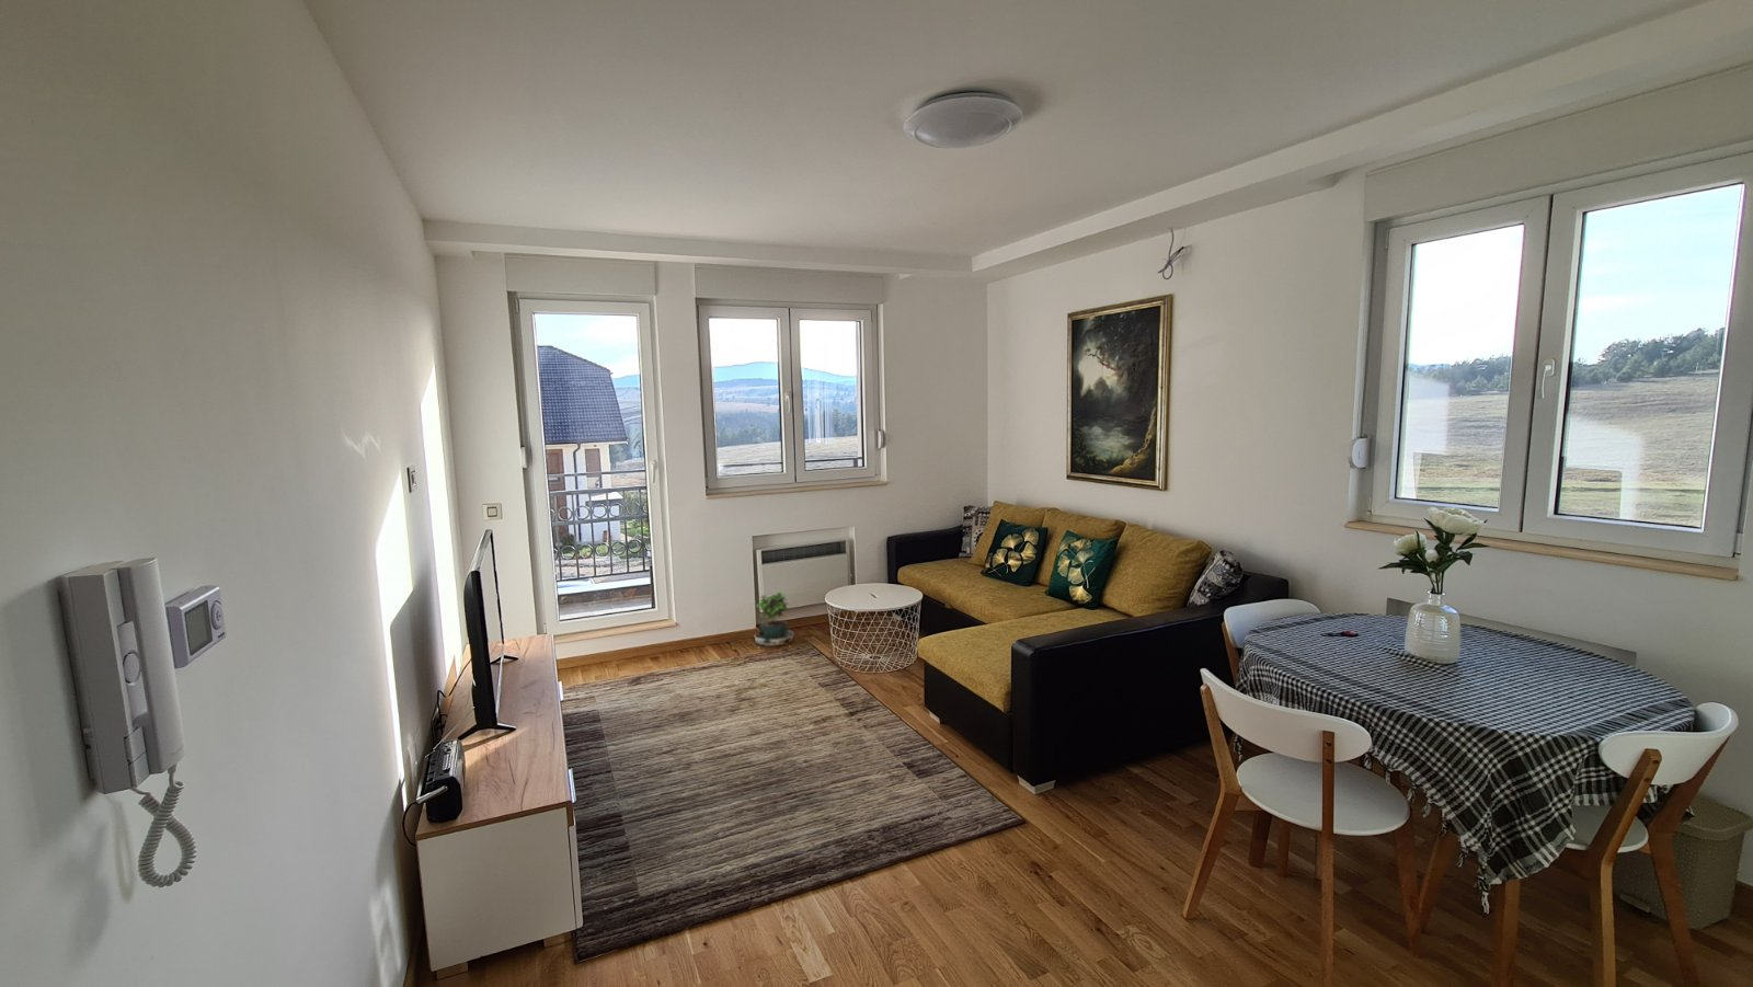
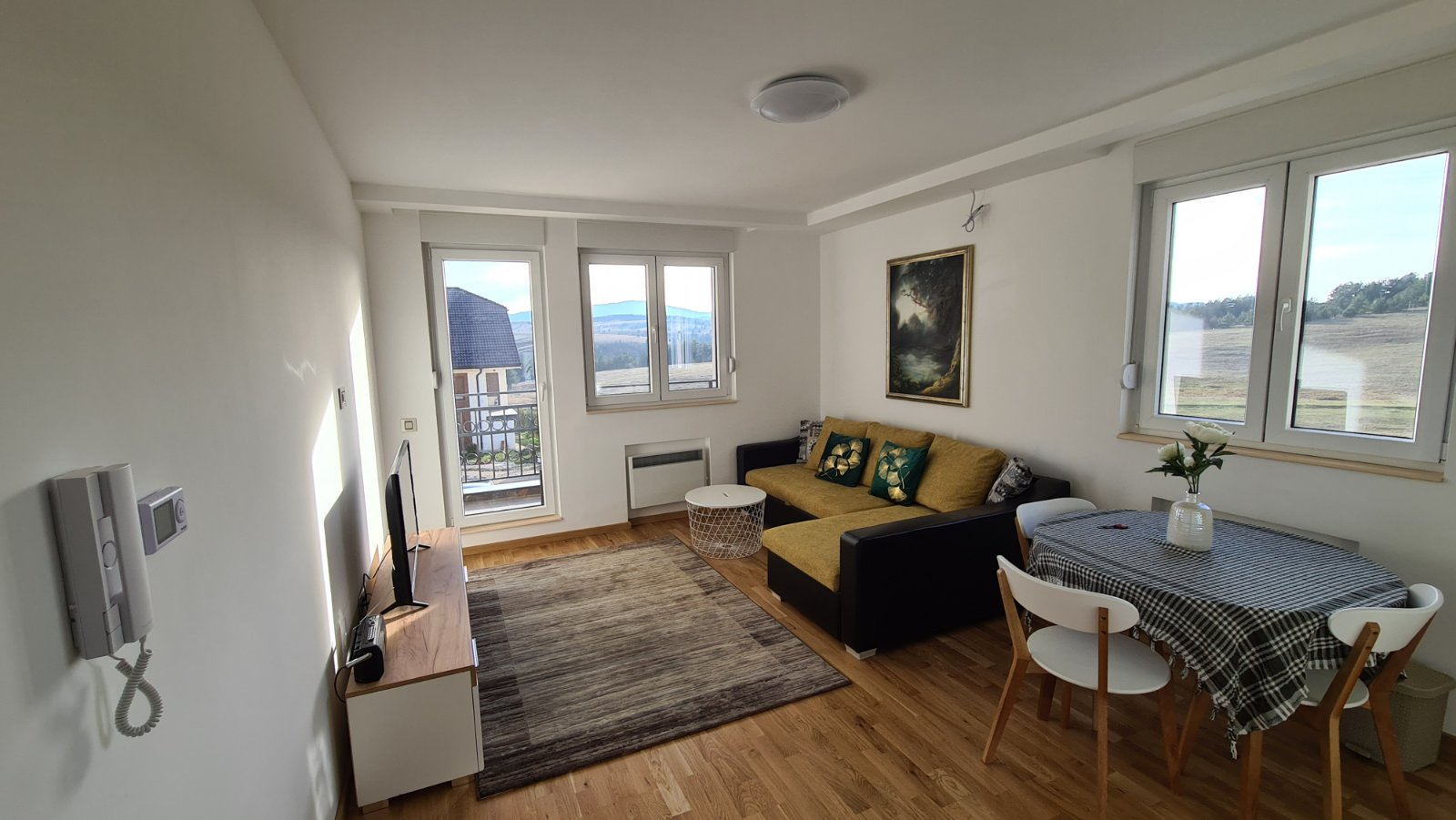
- potted plant (773, 616)
